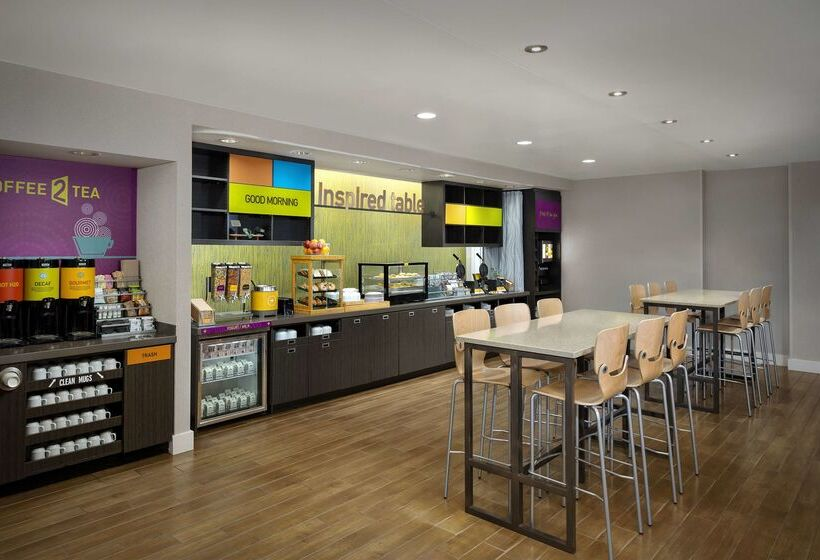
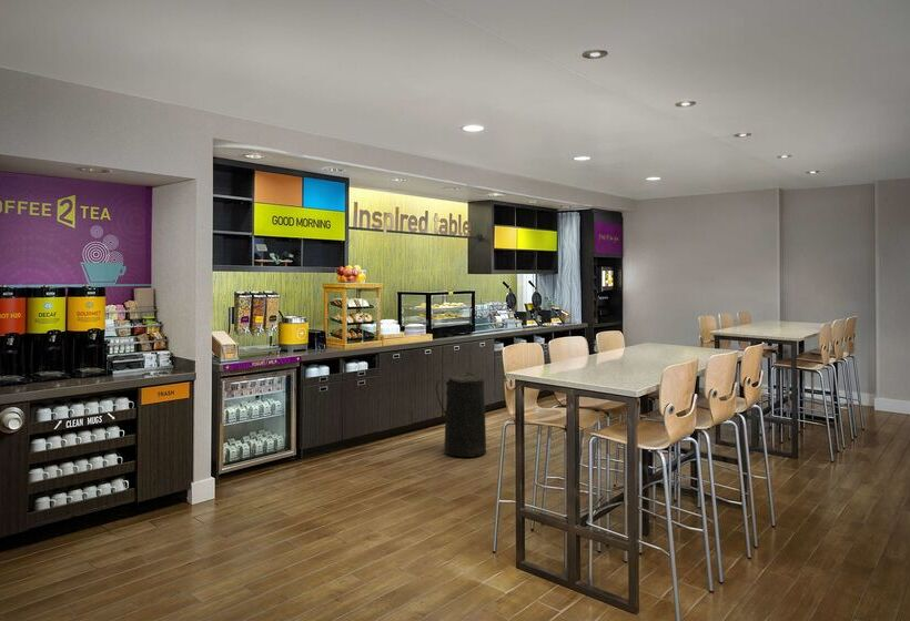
+ trash can (462, 411)
